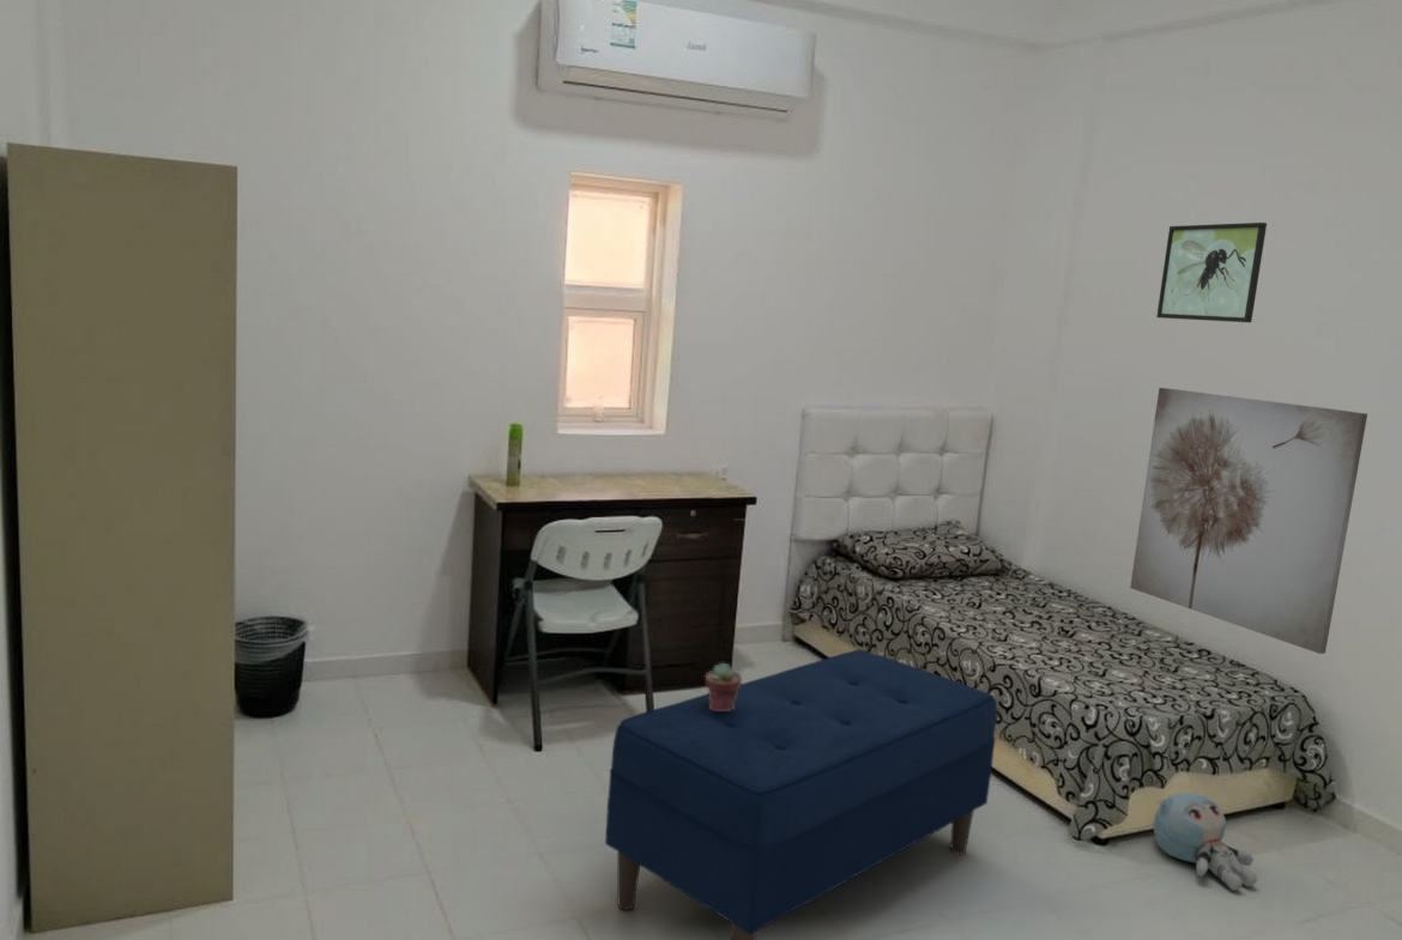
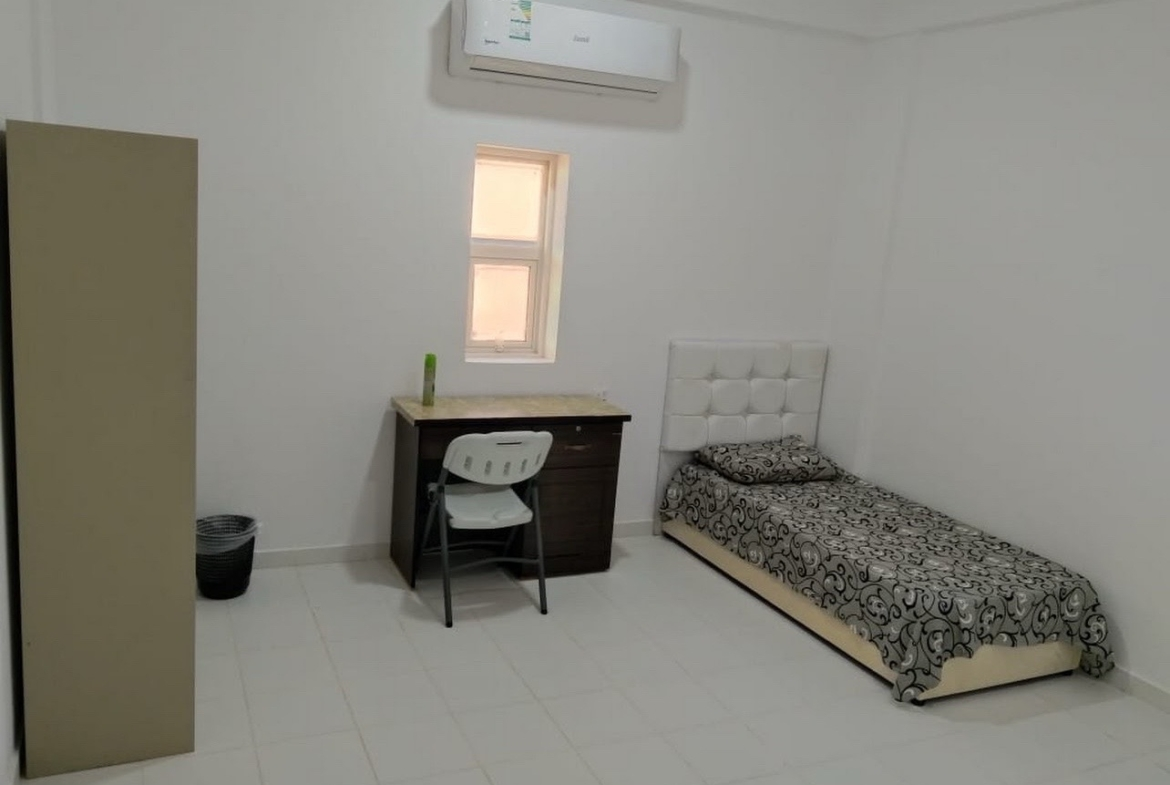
- bench (811, 792)
- plush toy (1204, 835)
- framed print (1208, 272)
- potted succulent (723, 684)
- wall art (1235, 510)
